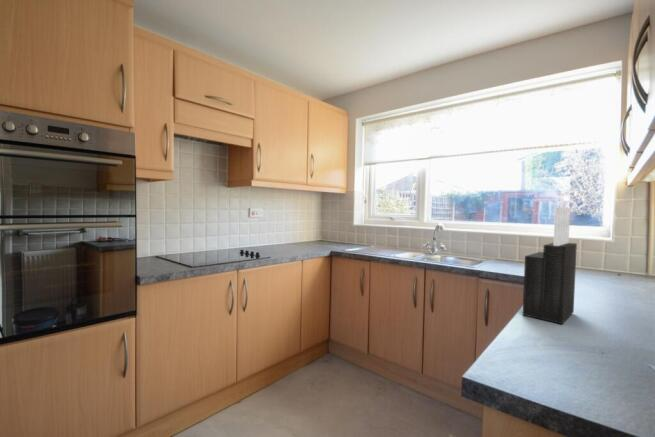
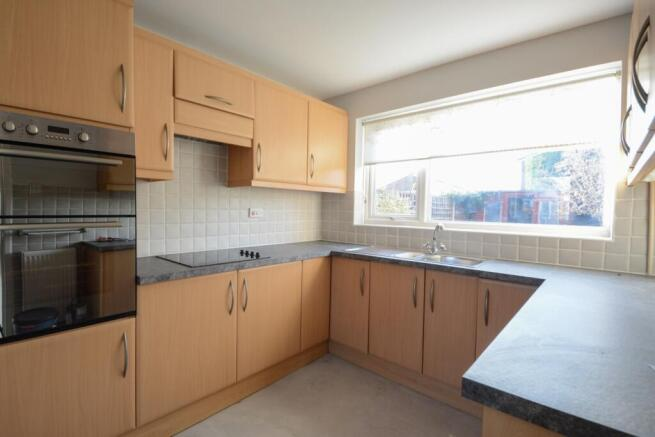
- knife block (546, 260)
